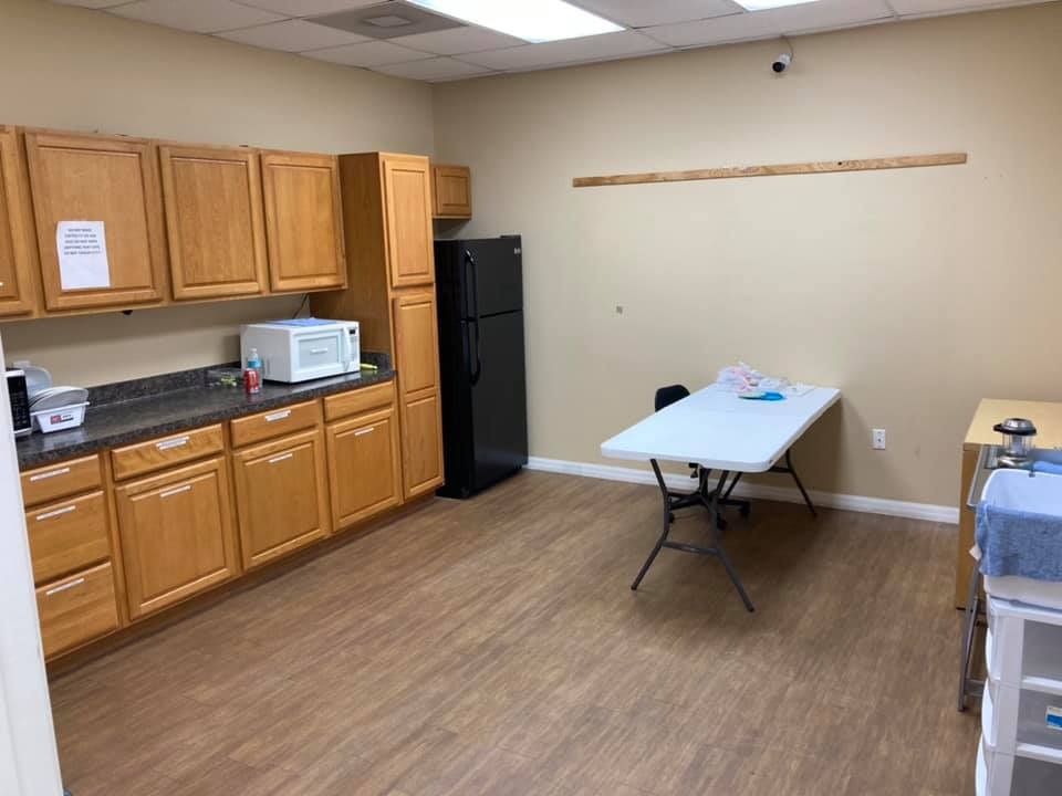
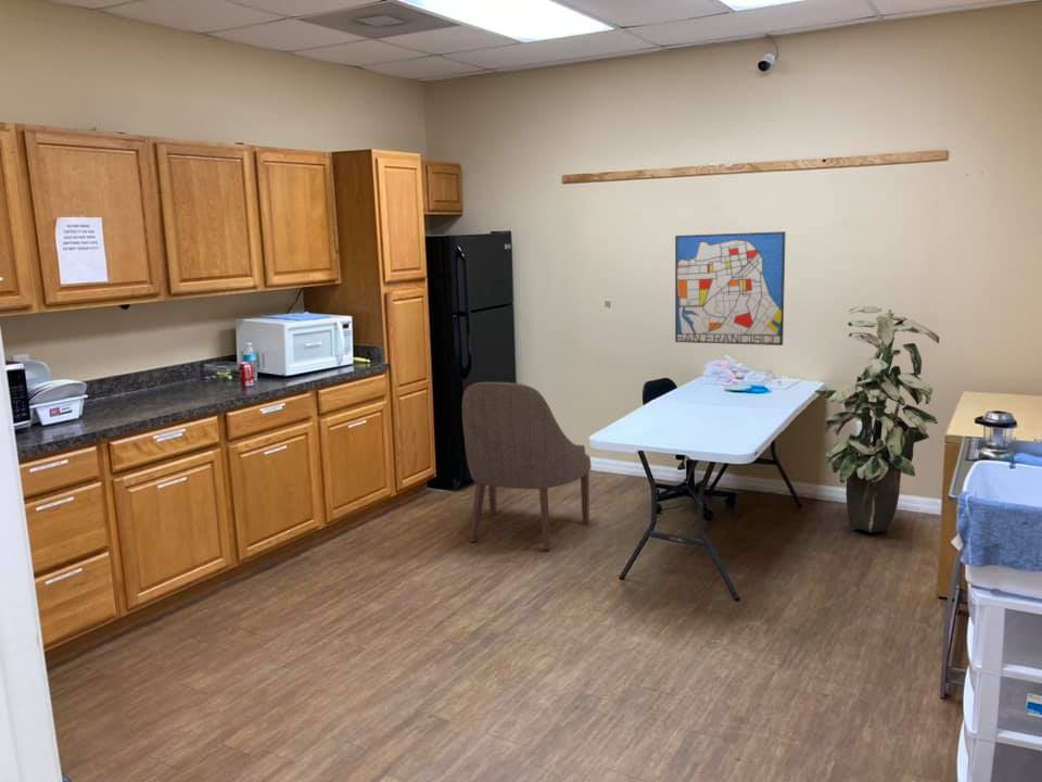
+ chair (520, 455)
+ indoor plant (872, 418)
+ wall art (727, 289)
